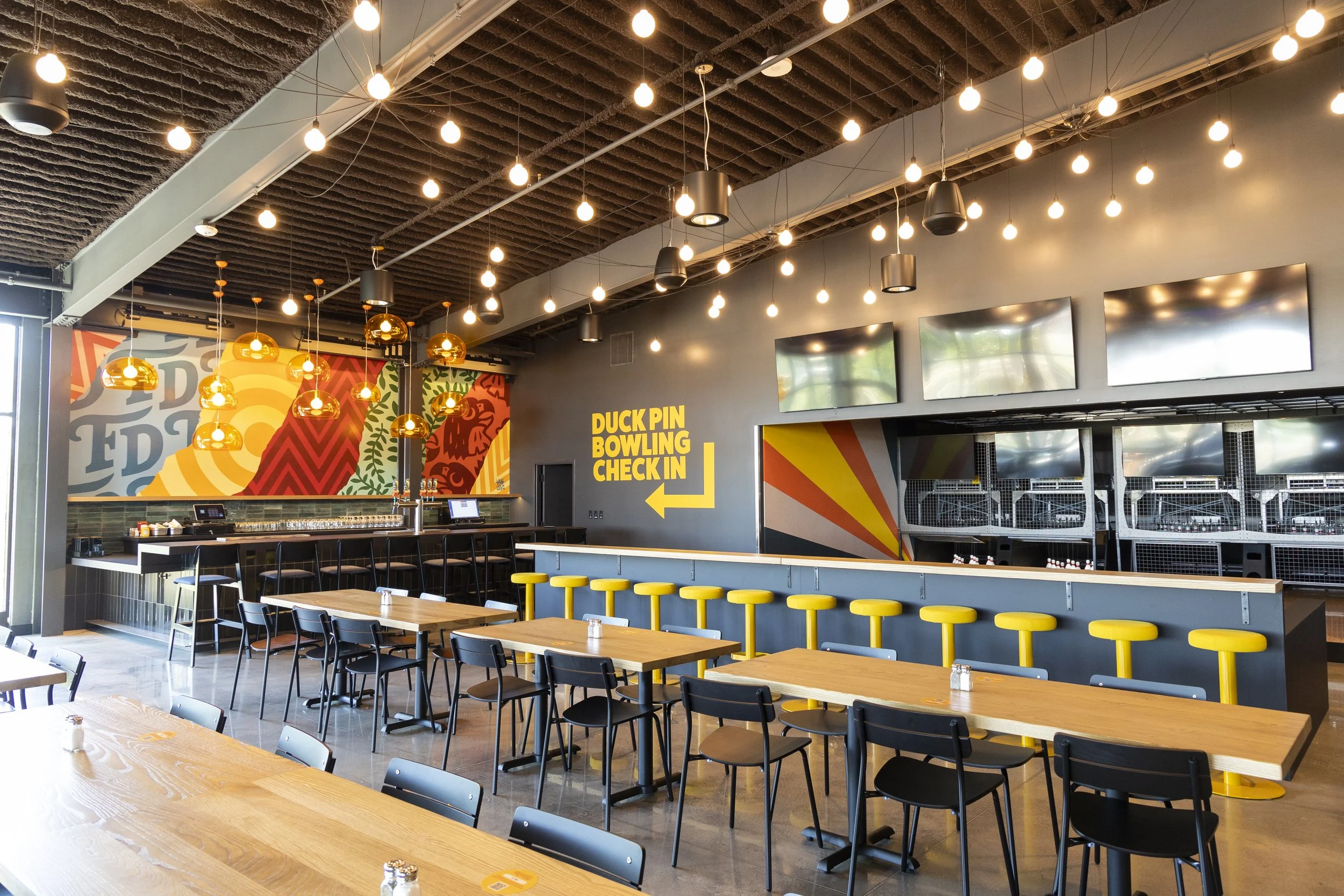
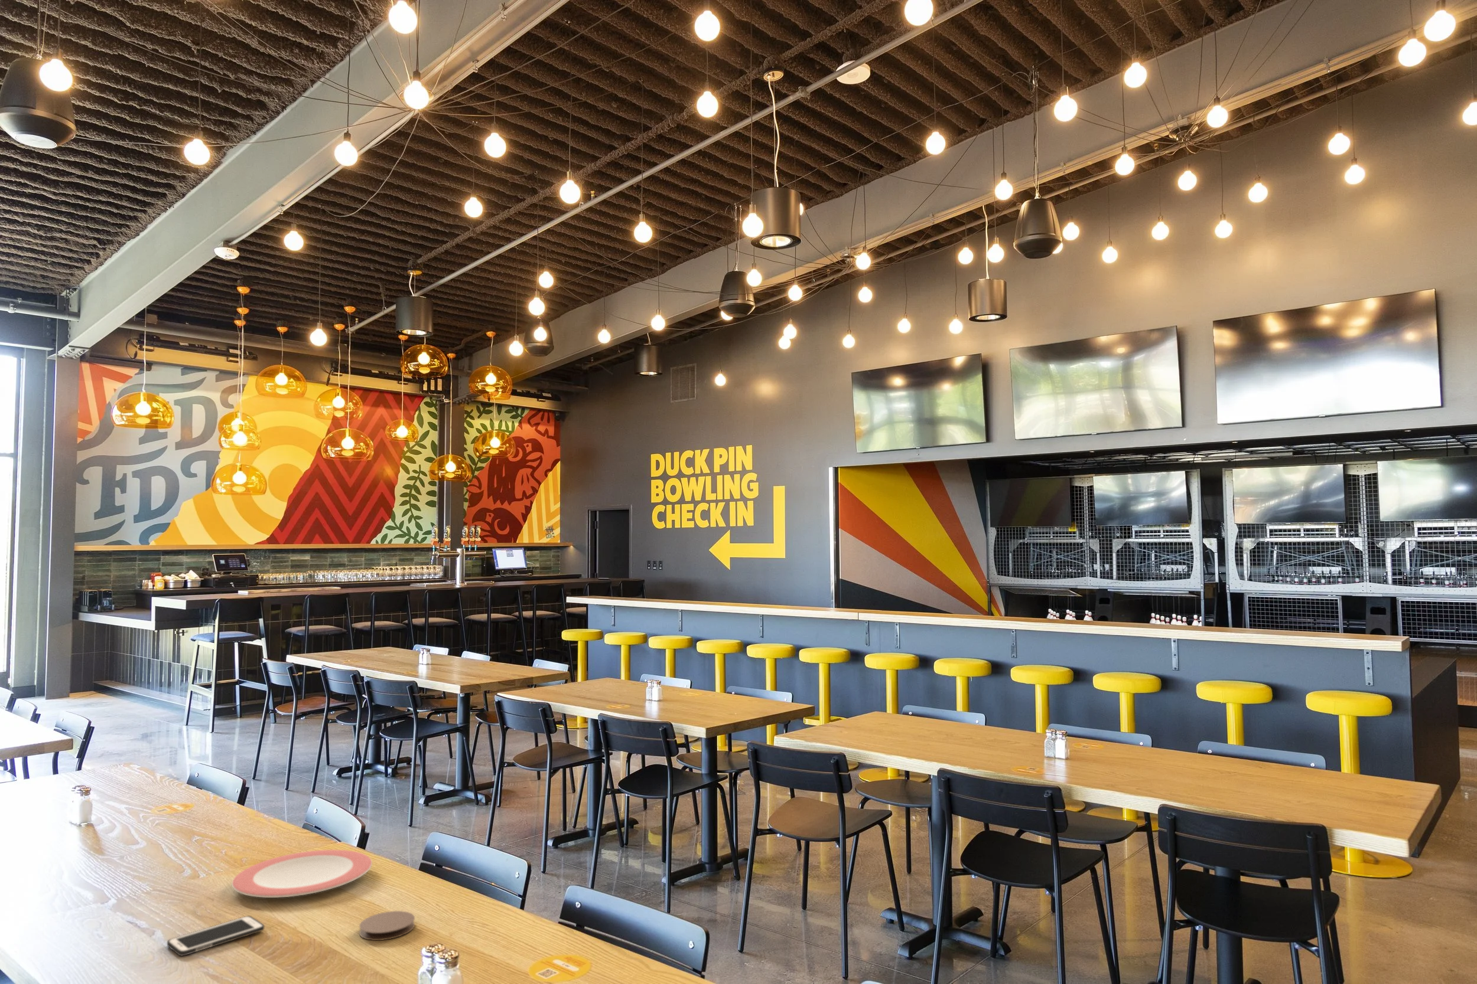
+ cell phone (216, 935)
+ coaster (387, 925)
+ plate (303, 875)
